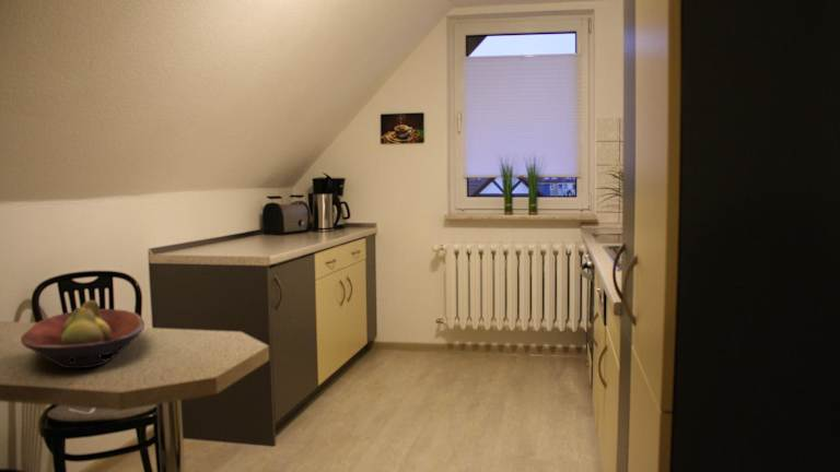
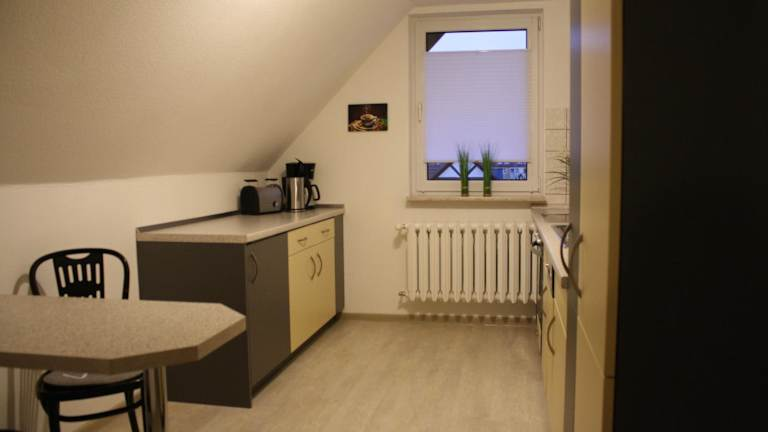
- fruit bowl (85, 329)
